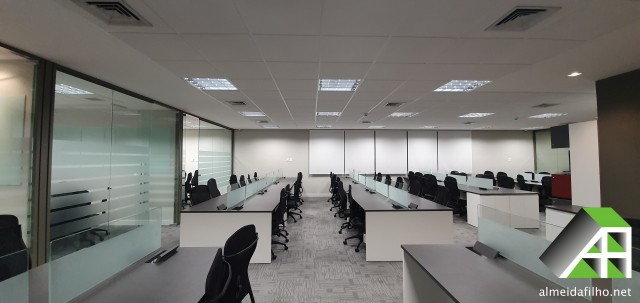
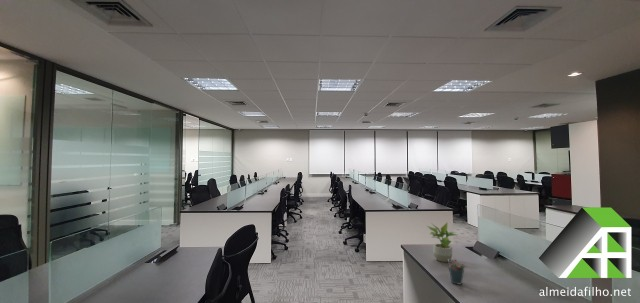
+ potted plant (440, 241)
+ pen holder (456, 271)
